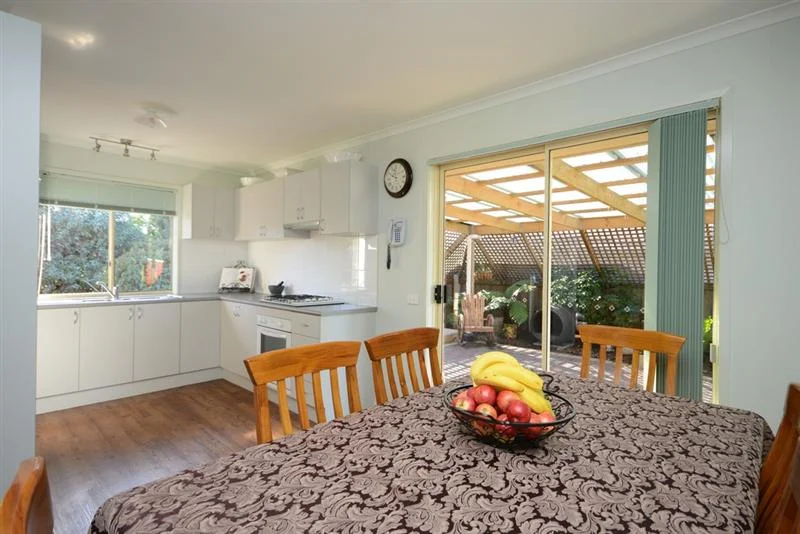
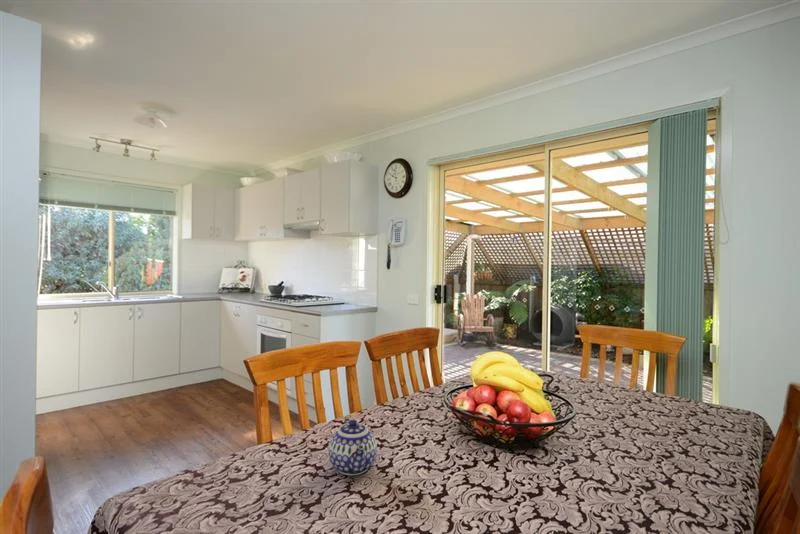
+ teapot (352, 443)
